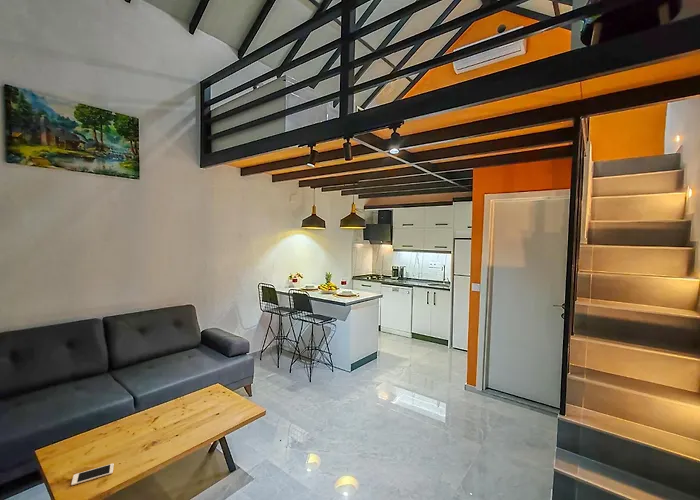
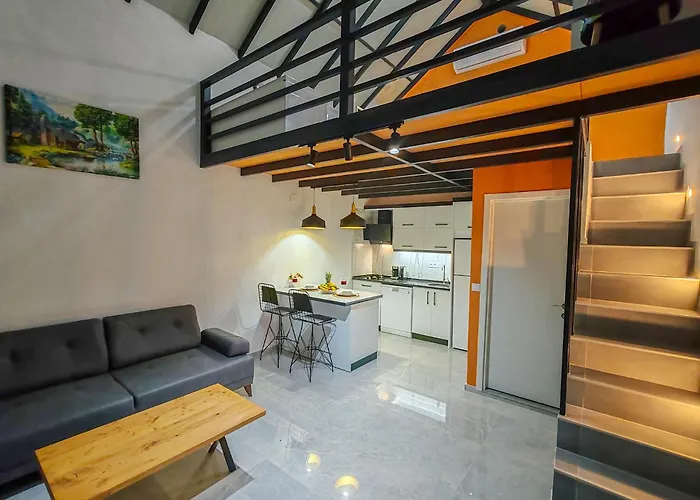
- cell phone (93, 473)
